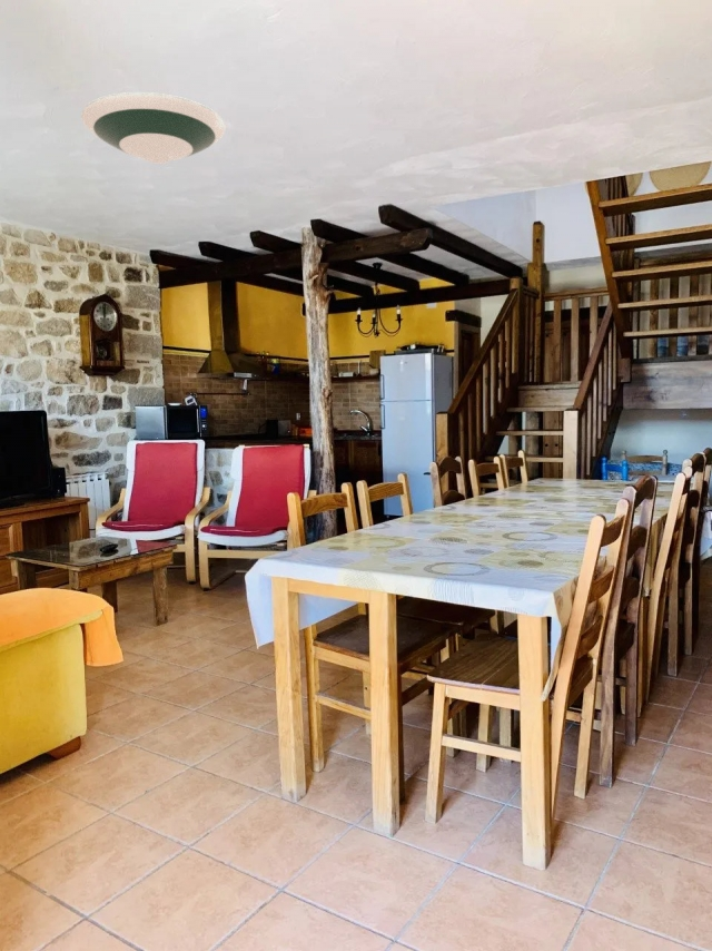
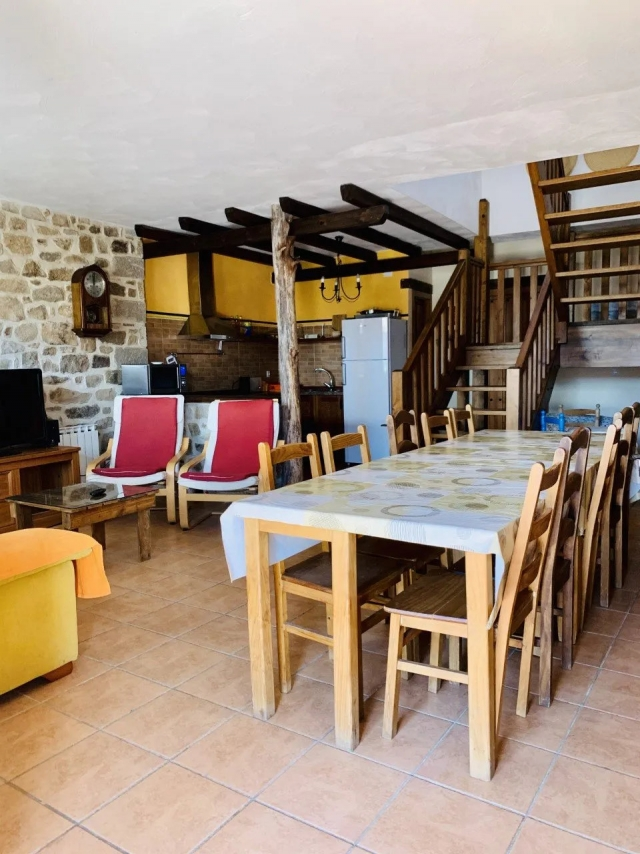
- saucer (156, 141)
